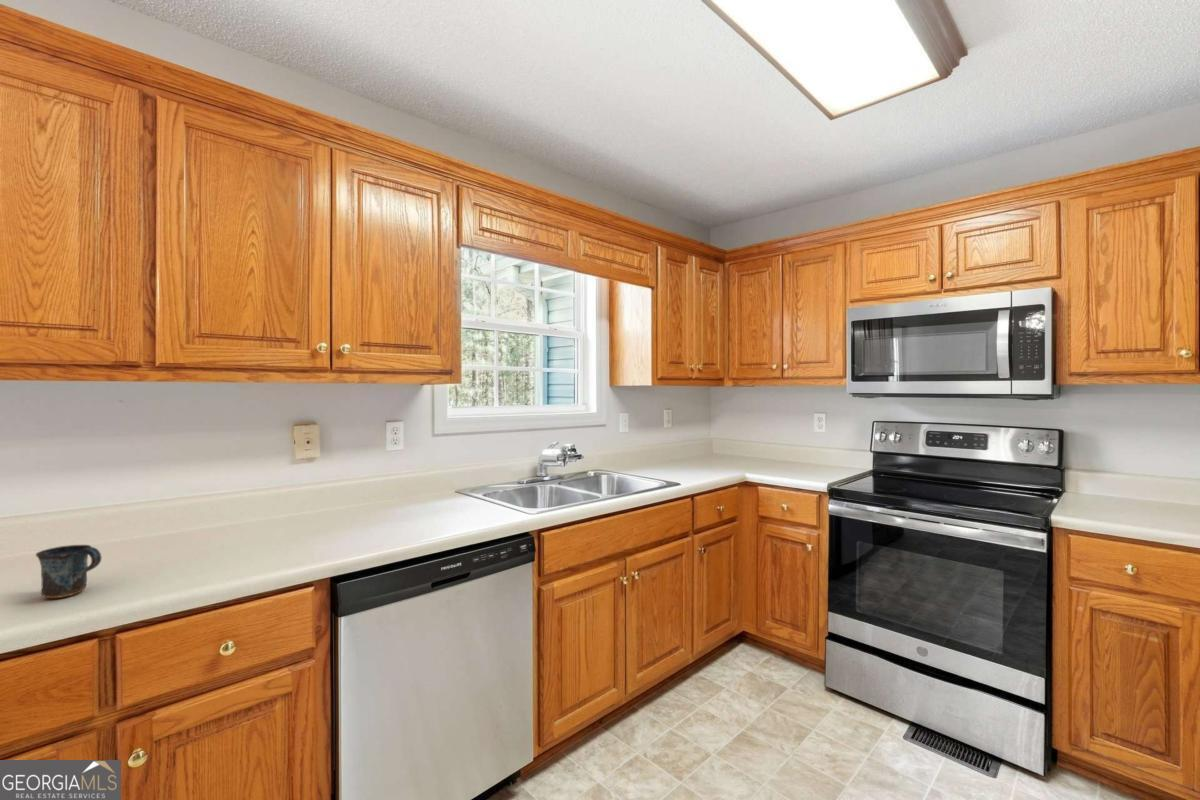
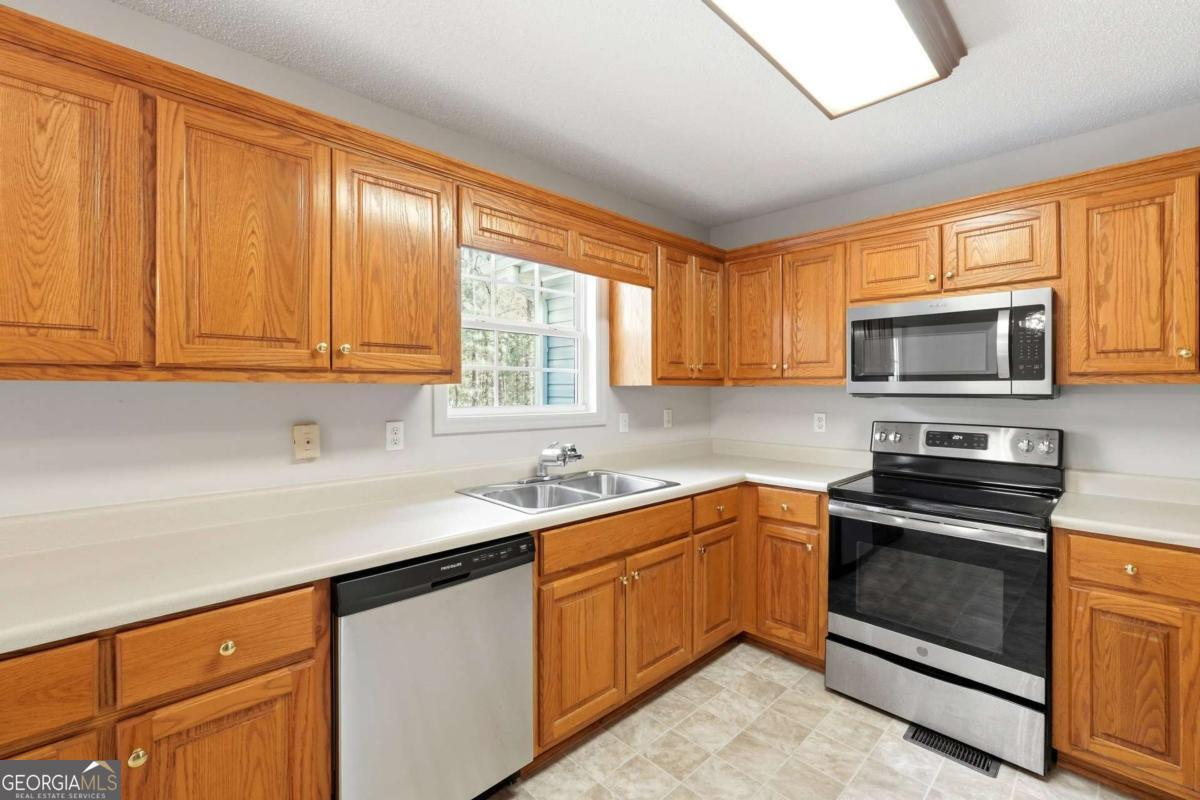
- mug (67, 571)
